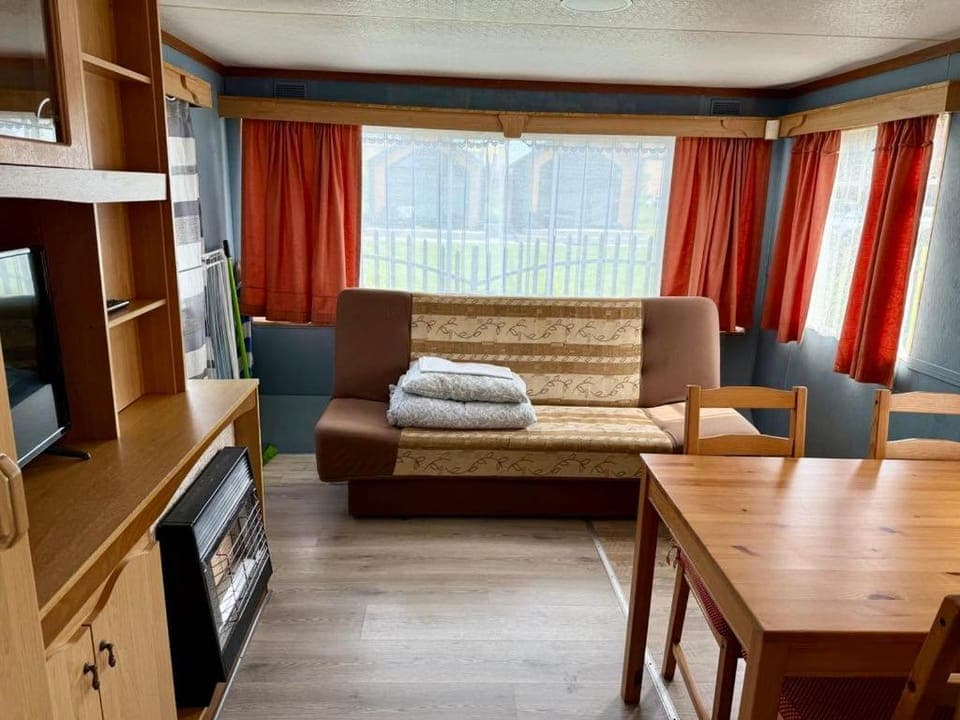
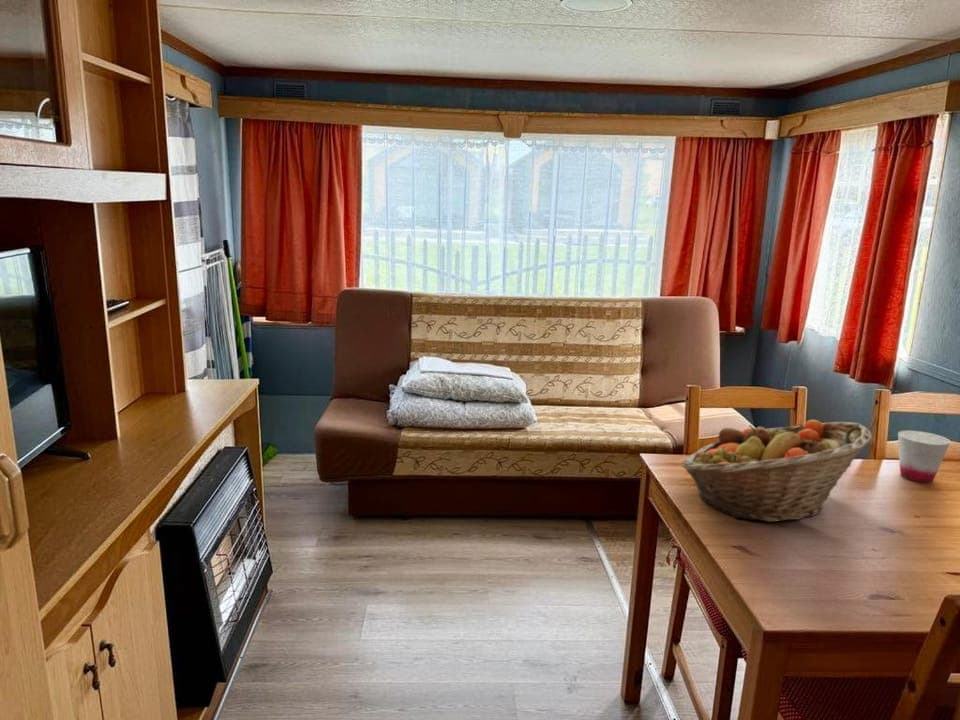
+ fruit basket (773, 460)
+ cup (920, 457)
